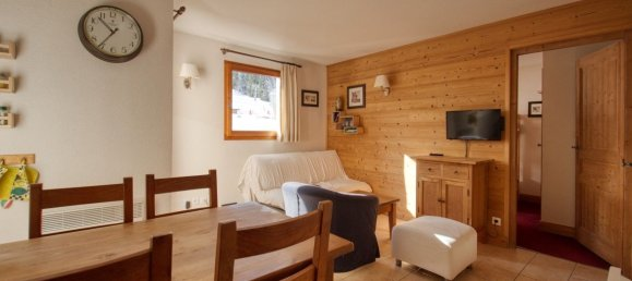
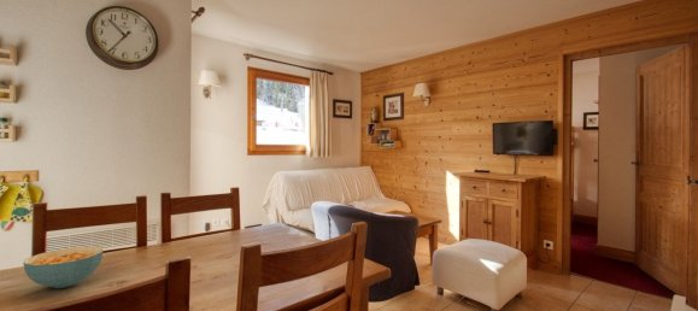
+ cereal bowl (65, 269)
